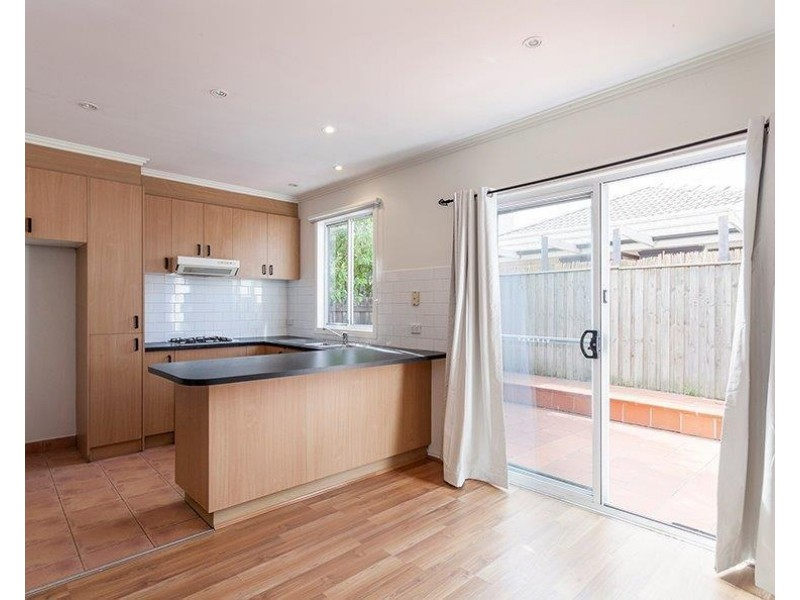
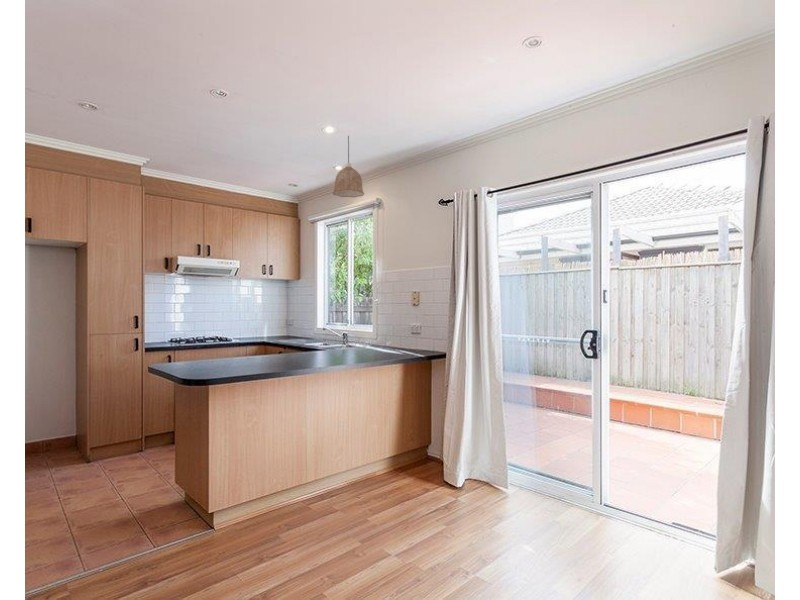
+ pendant lamp (348, 164)
